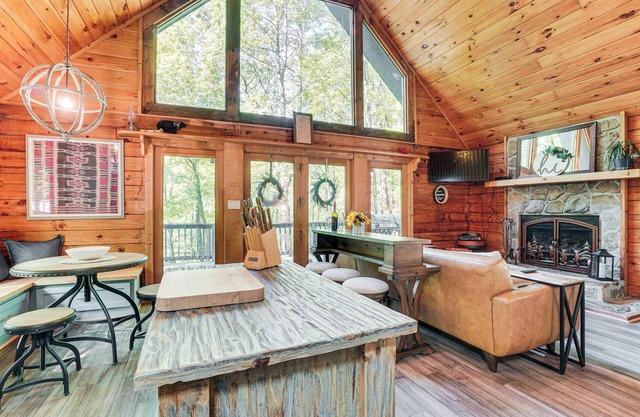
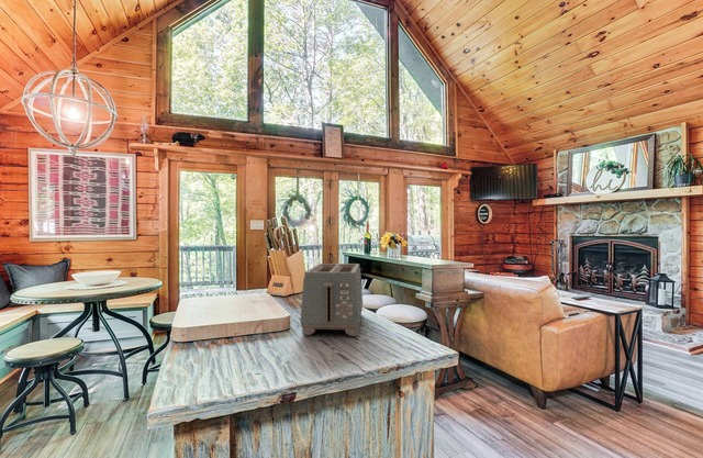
+ toaster (334, 297)
